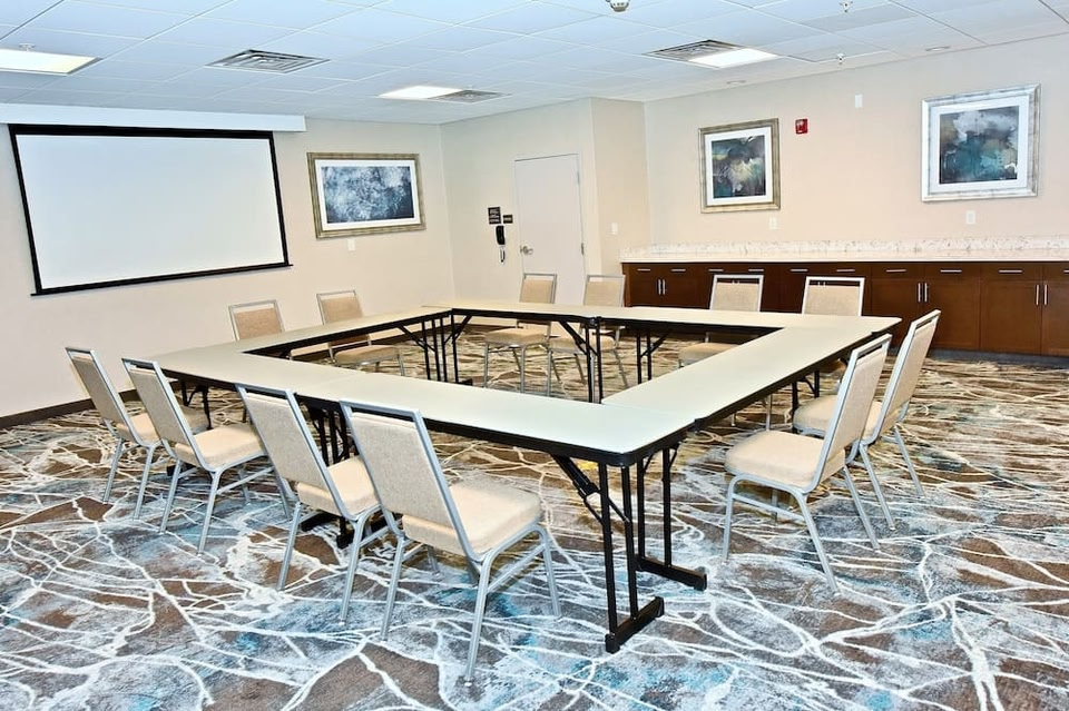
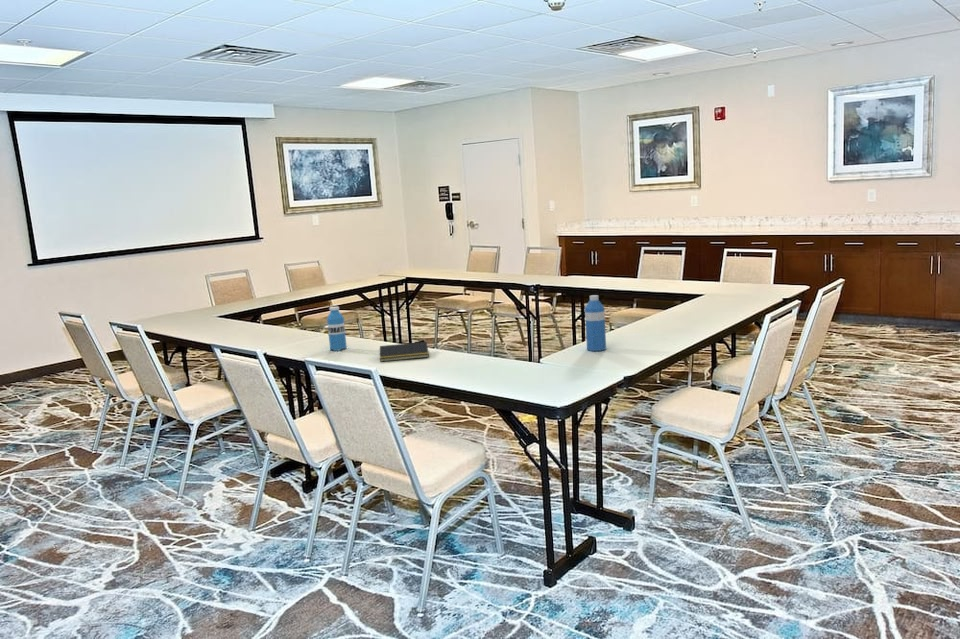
+ notepad (404, 351)
+ water bottle (595, 322)
+ water bottle (336, 328)
